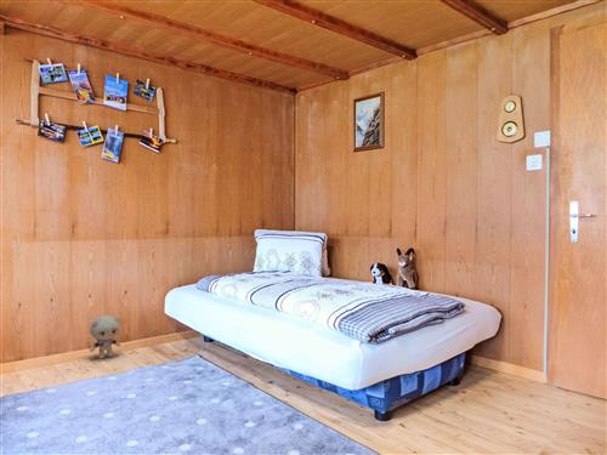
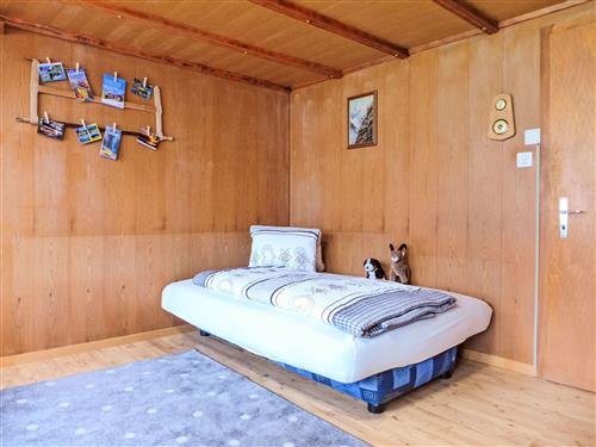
- plush toy (104, 336)
